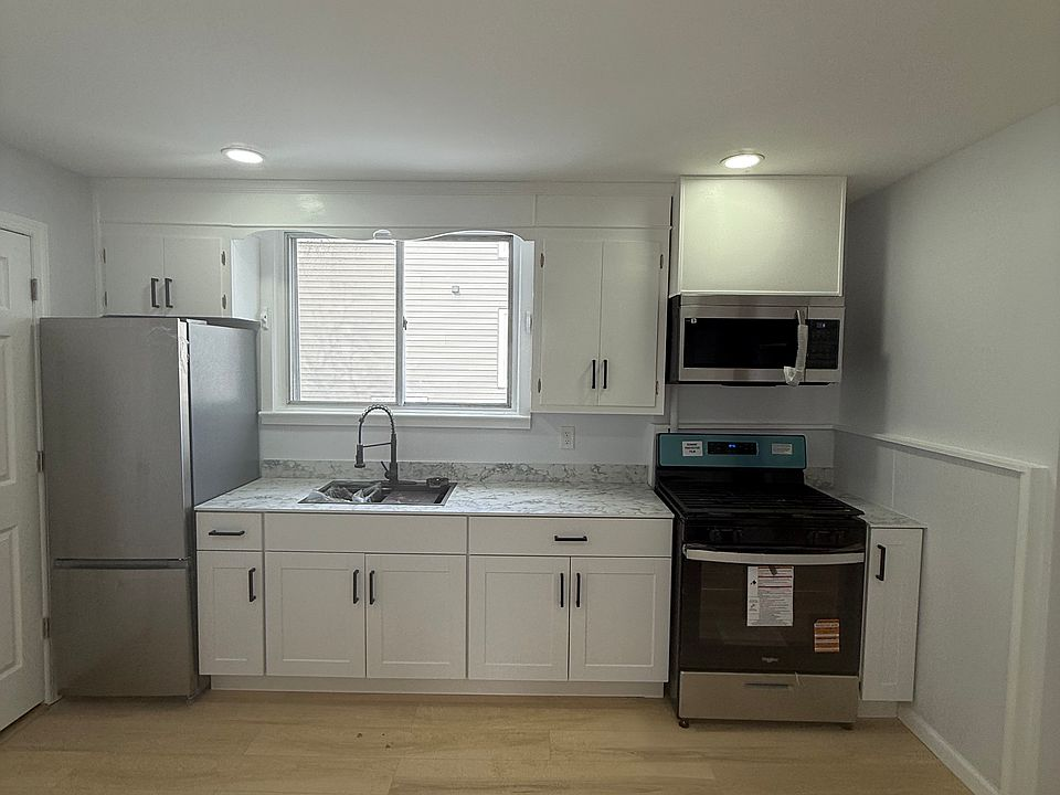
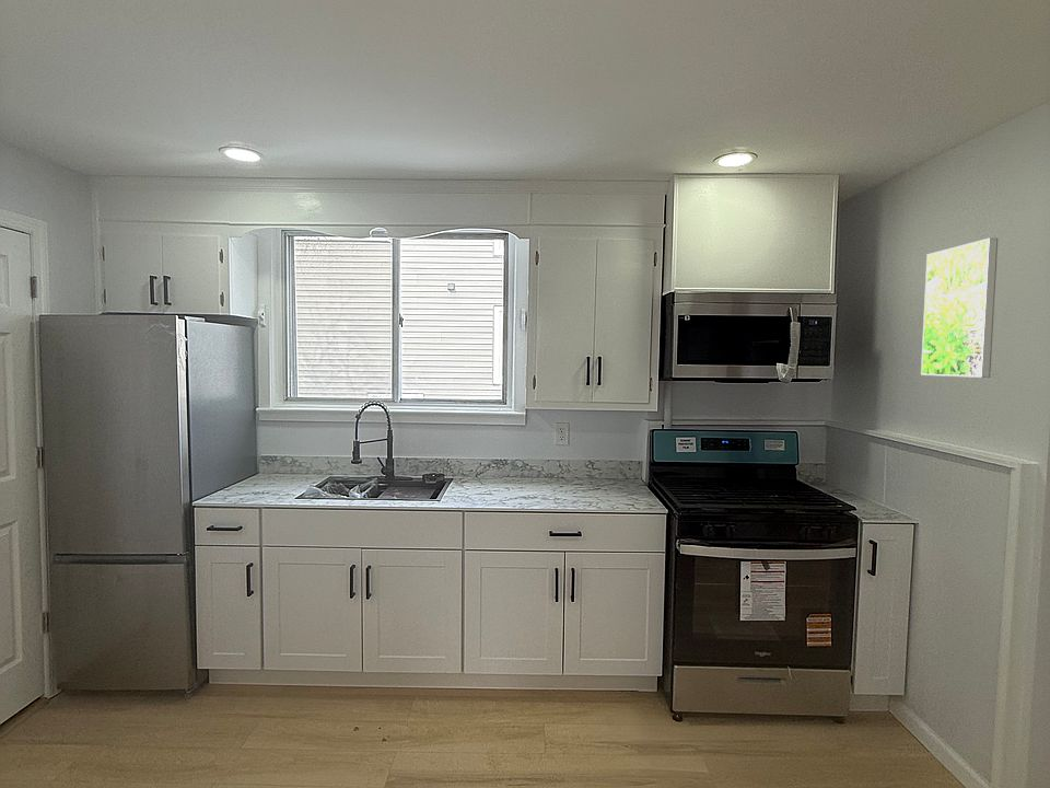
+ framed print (956, 311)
